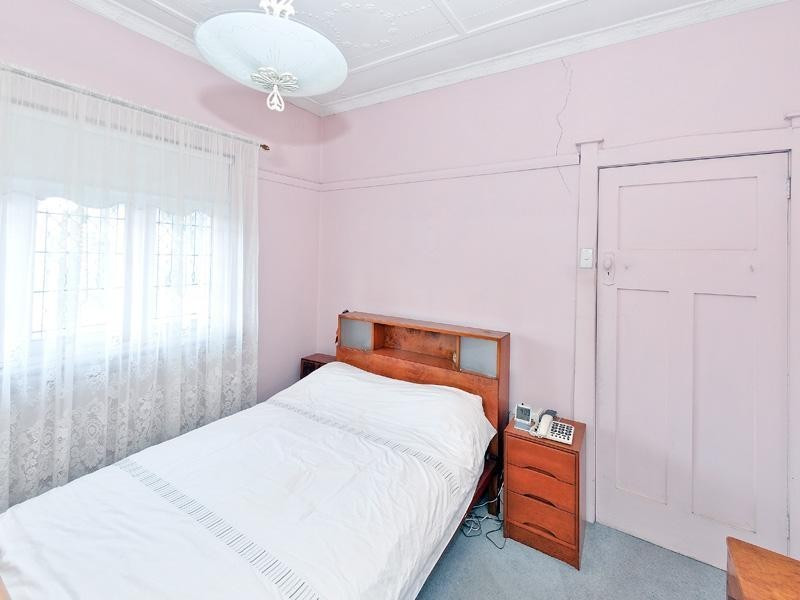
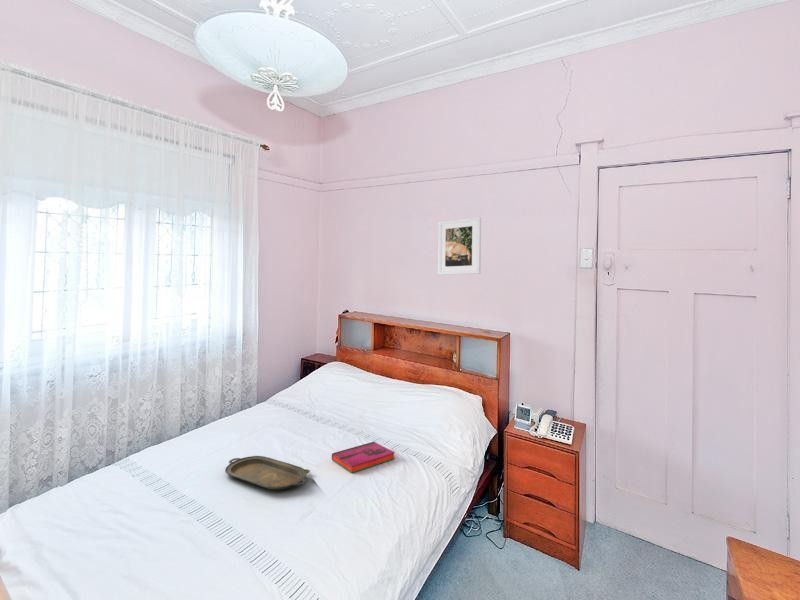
+ serving tray (265, 473)
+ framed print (458, 246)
+ hardback book (363, 455)
